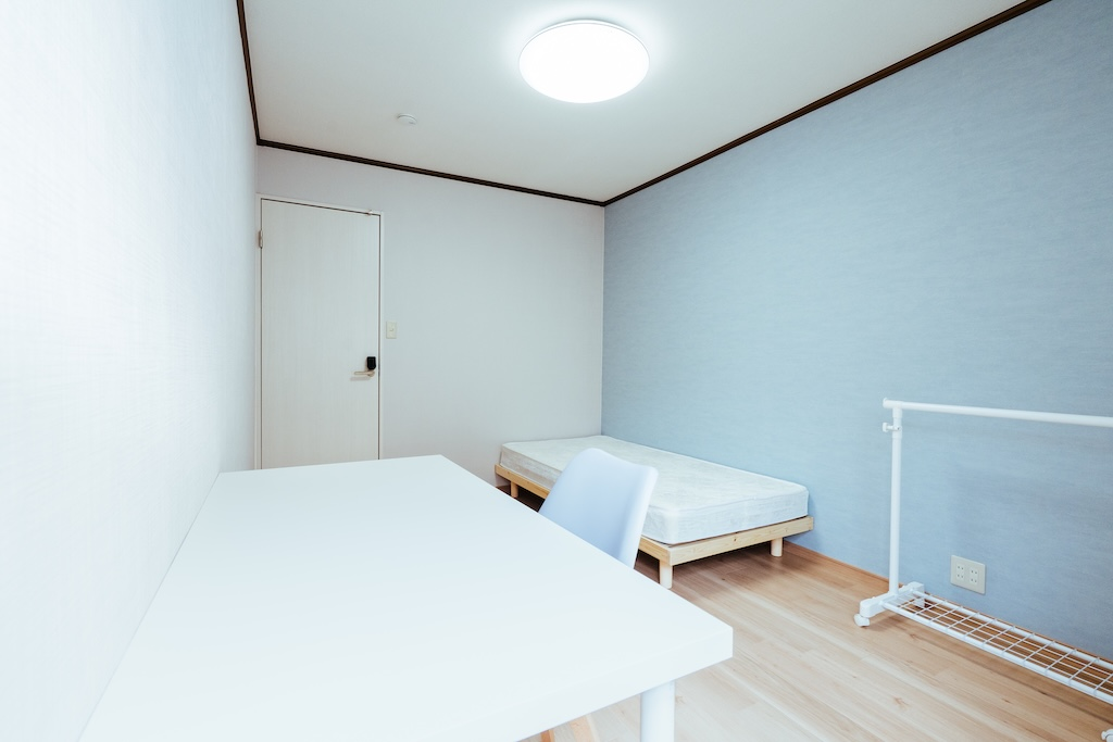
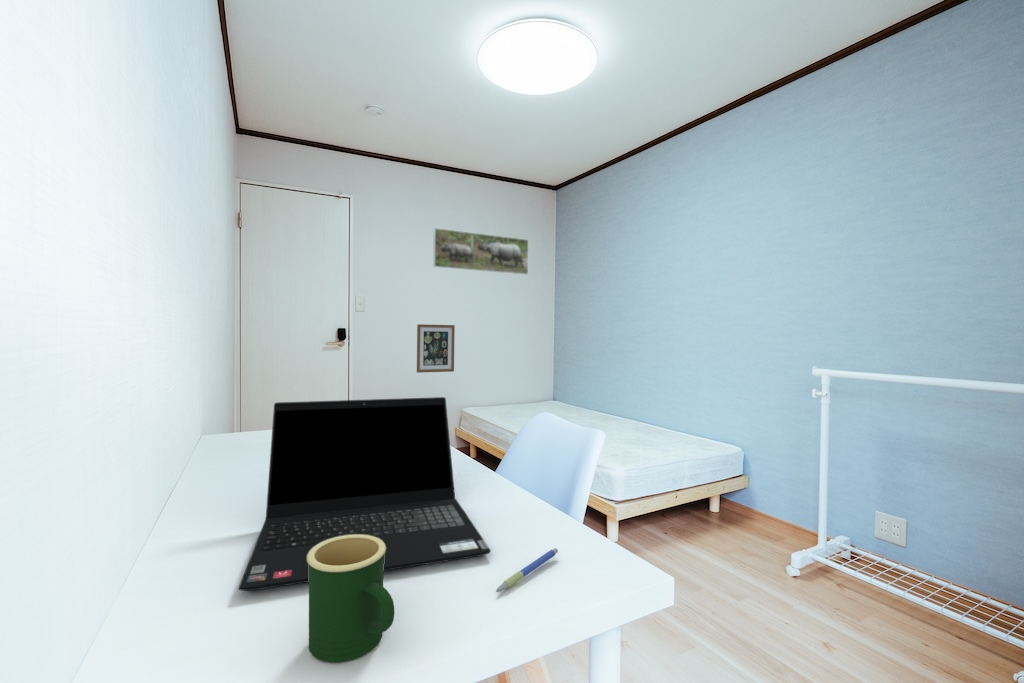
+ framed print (483, 252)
+ wall art (435, 348)
+ pen (528, 569)
+ laptop computer (369, 471)
+ mug (356, 601)
